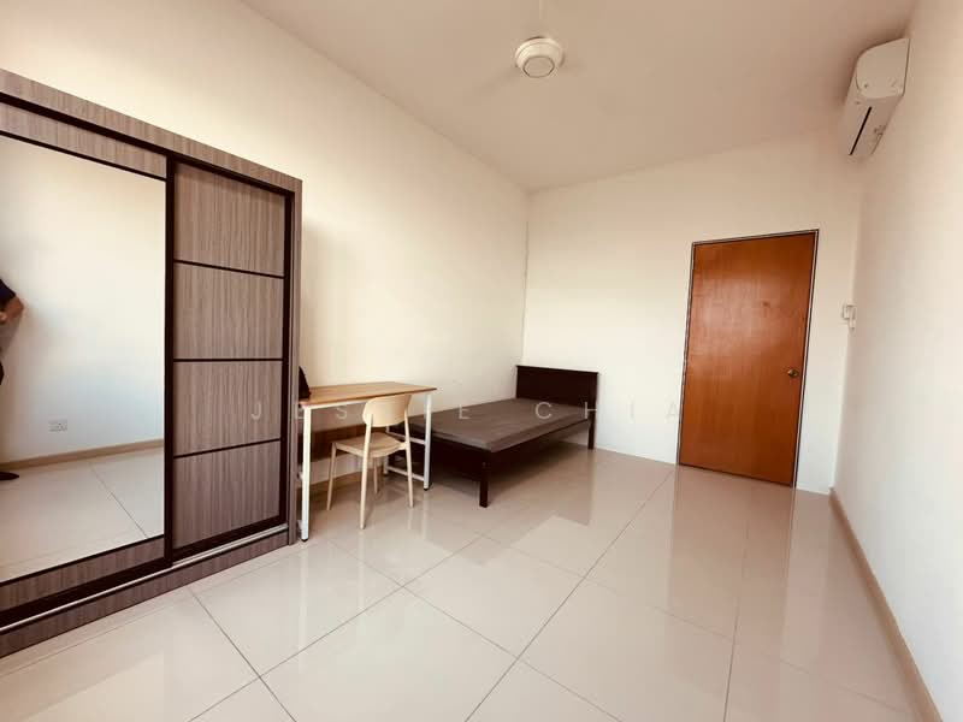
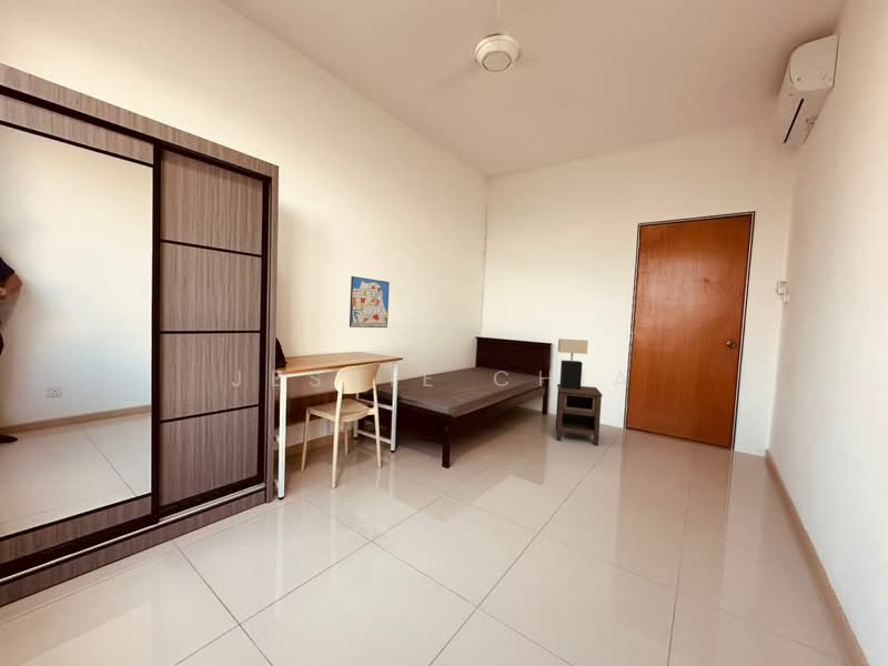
+ table lamp (571, 363)
+ nightstand (576, 412)
+ wall art (370, 303)
